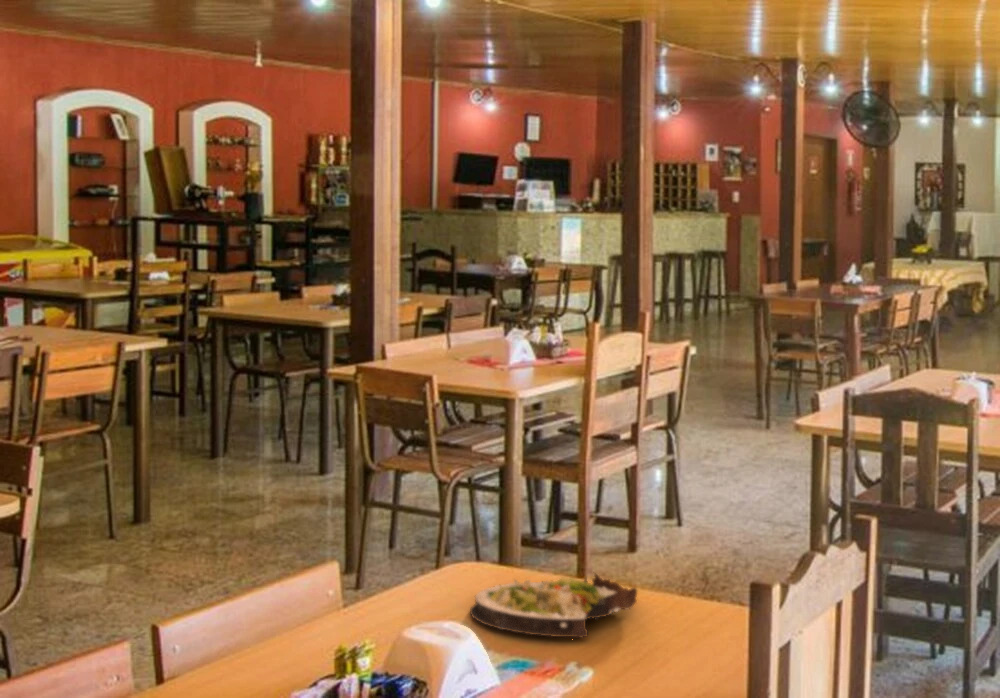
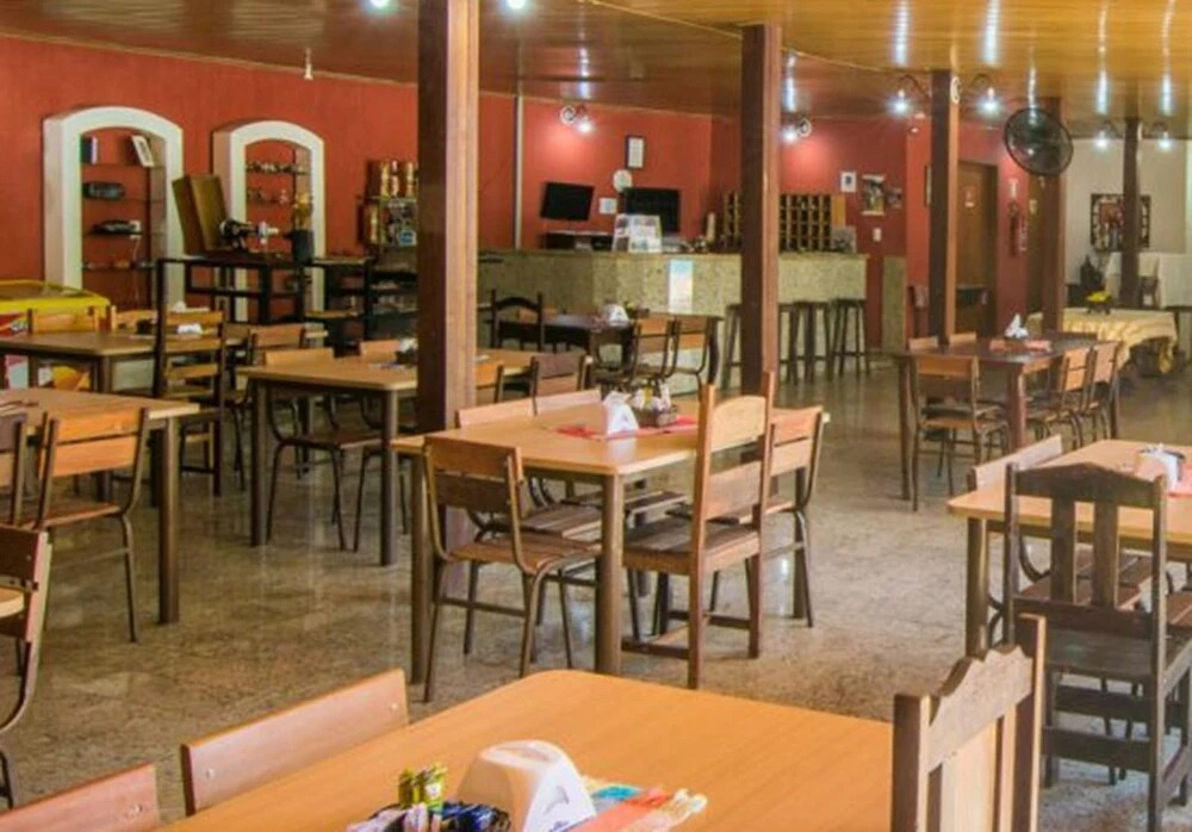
- salad plate (549, 597)
